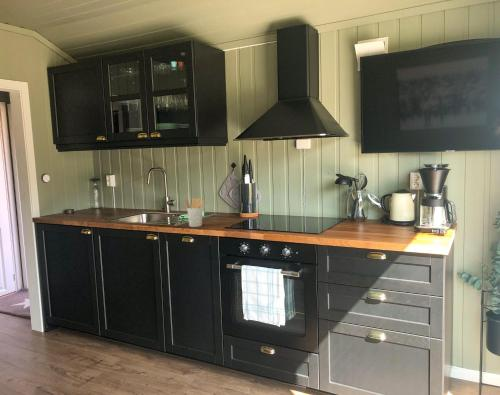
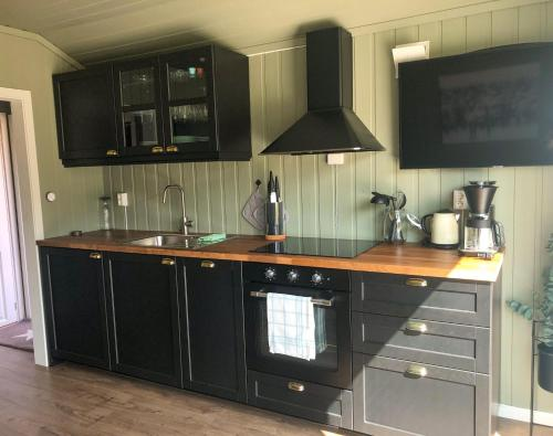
- utensil holder (195, 211)
